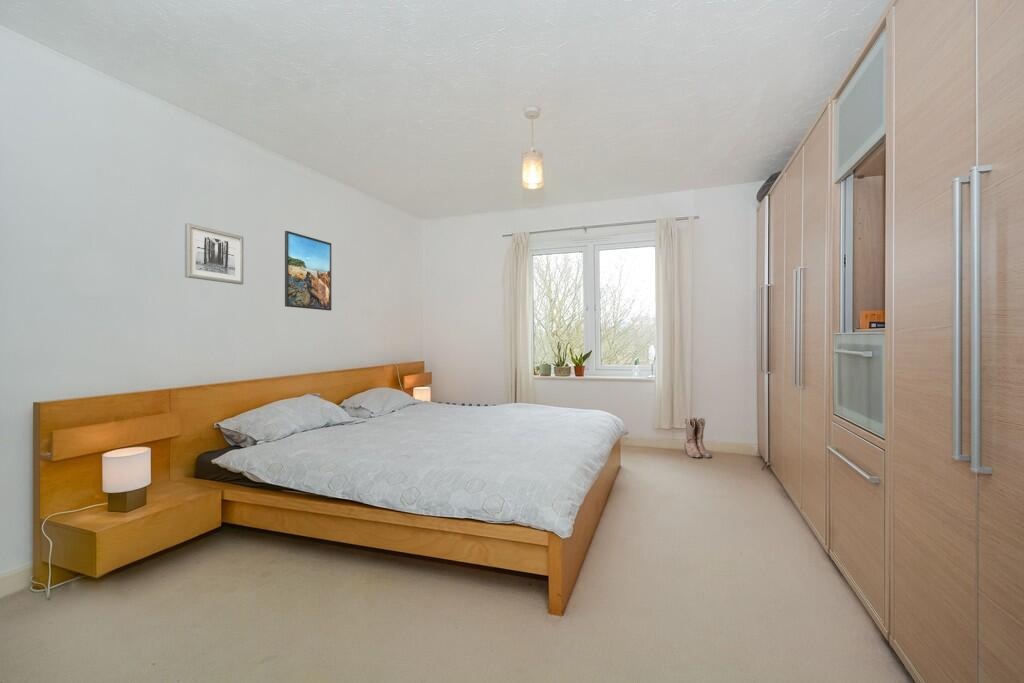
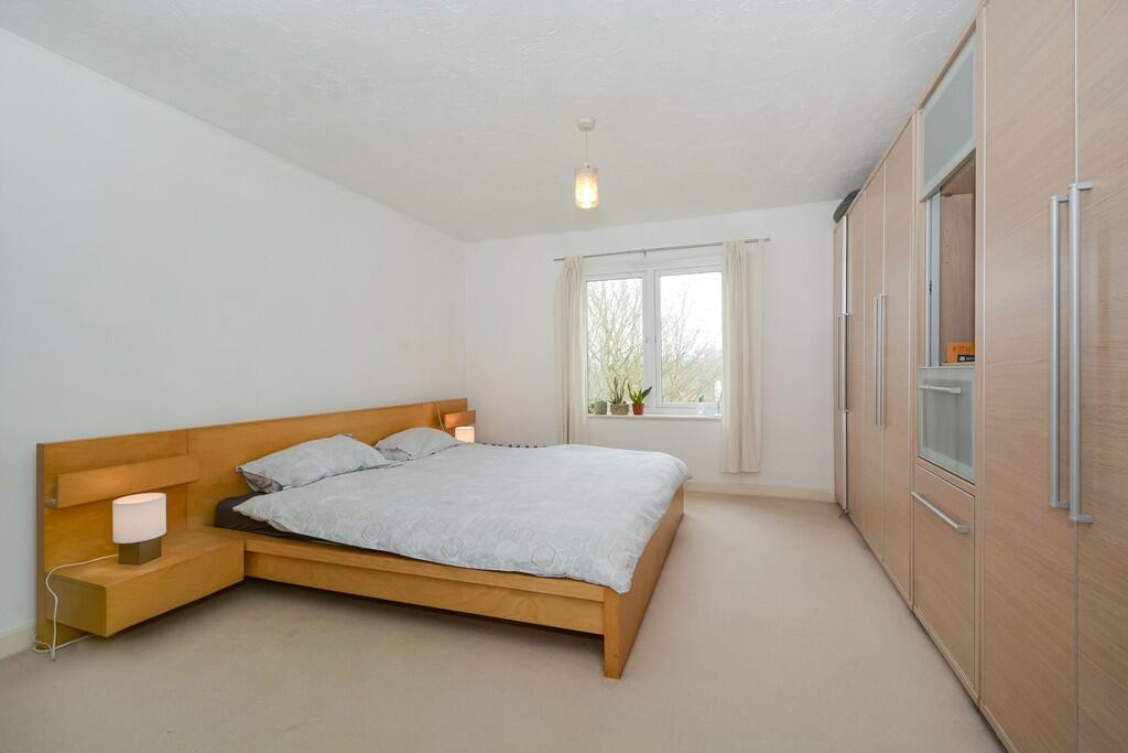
- wall art (215, 255)
- boots (697, 436)
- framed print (309, 273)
